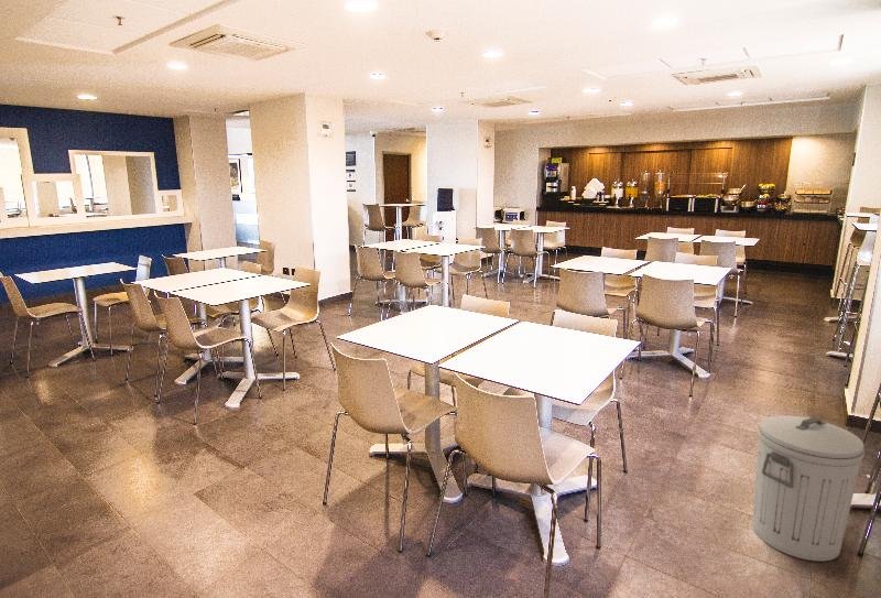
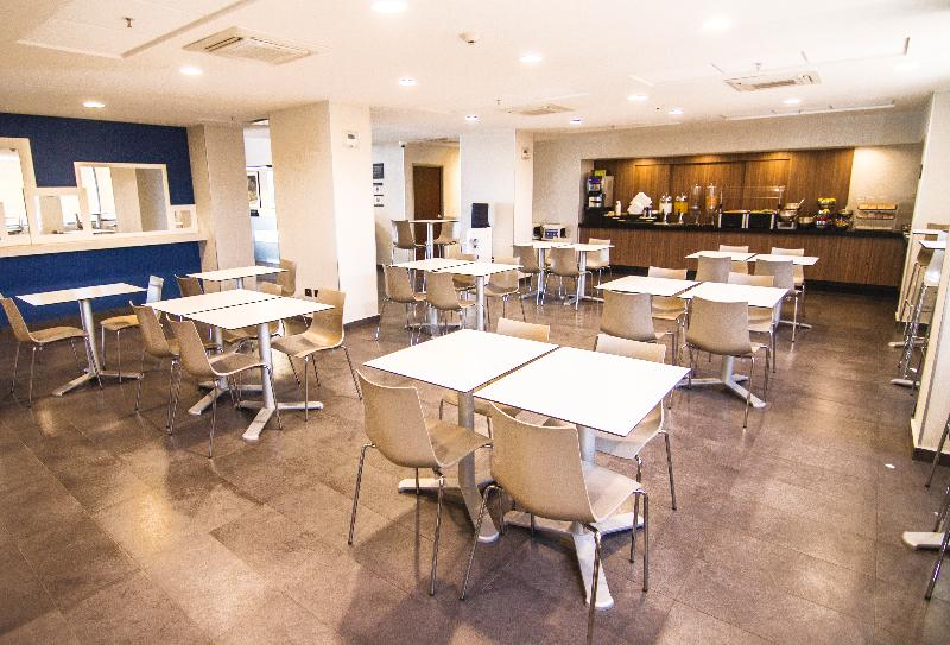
- trash can (803, 479)
